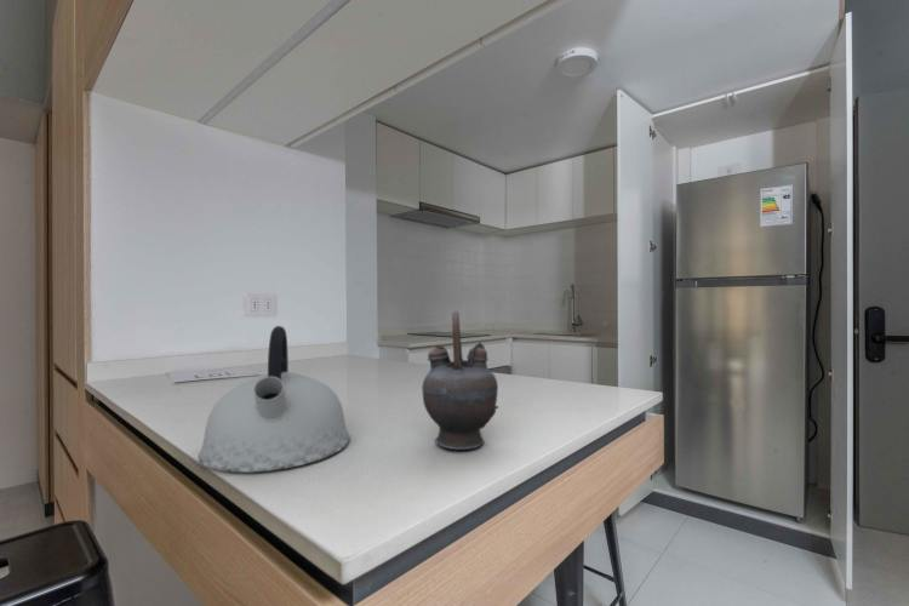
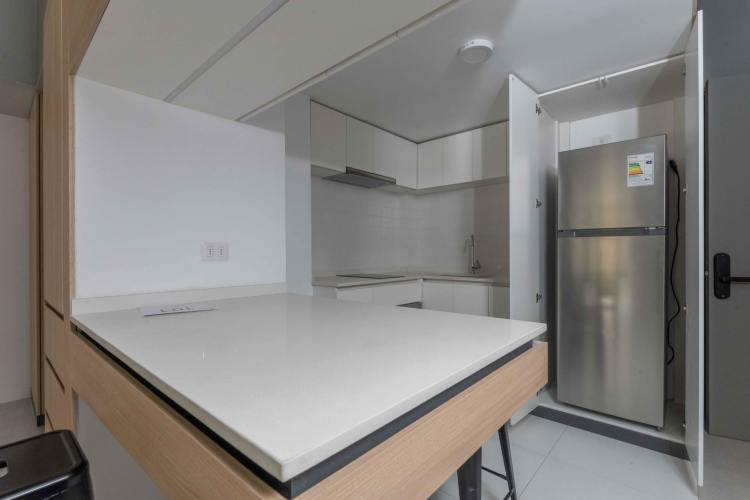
- kettle (278, 387)
- teapot (461, 376)
